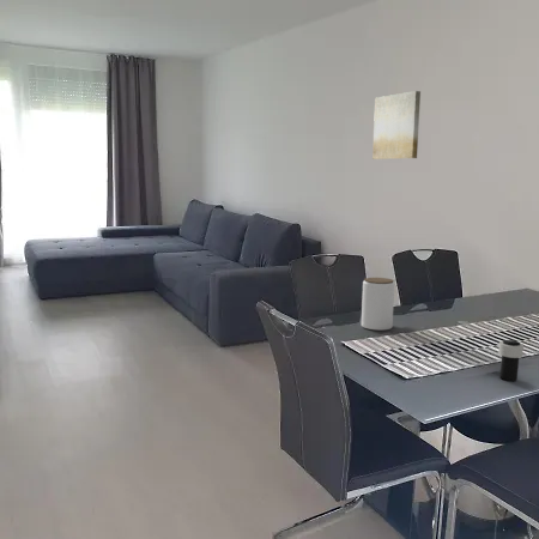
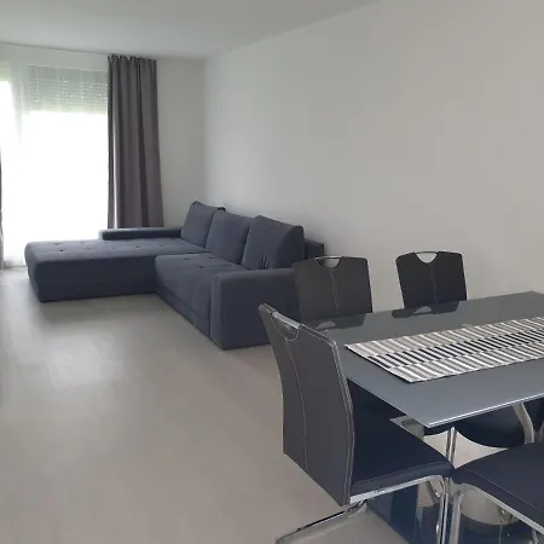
- wall art (395, 127)
- jar (377, 303)
- cup (509, 359)
